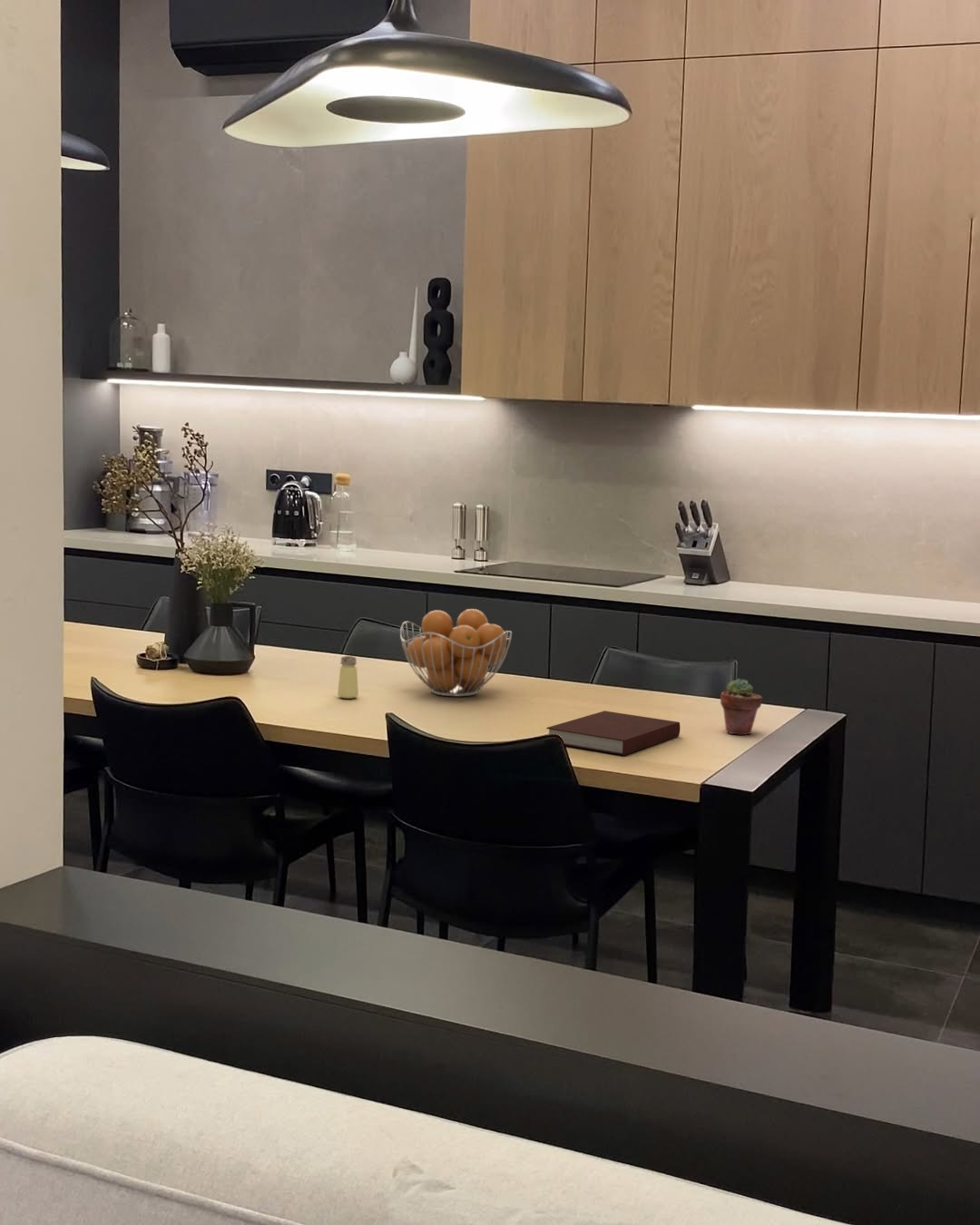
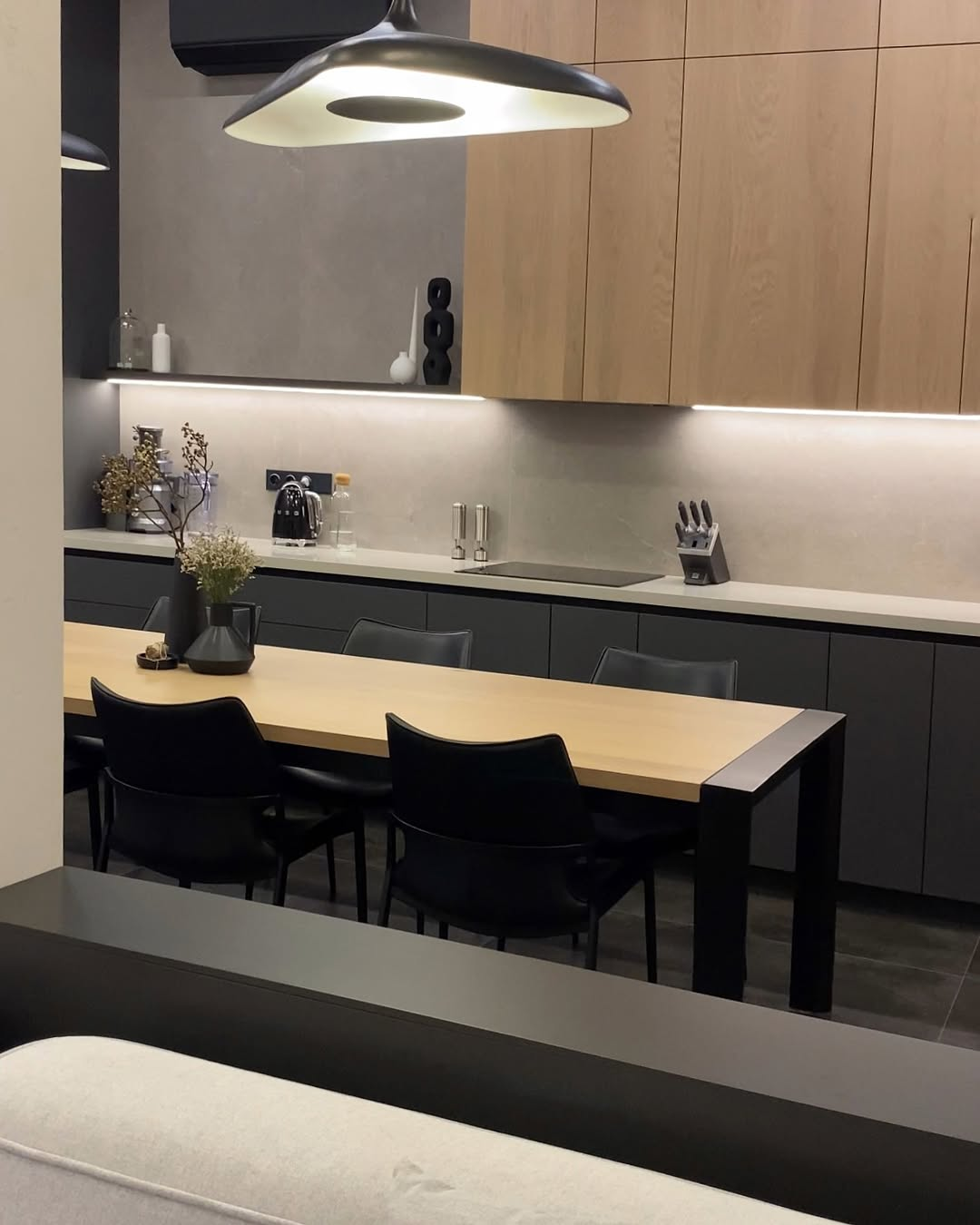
- fruit basket (455, 651)
- potted succulent (740, 705)
- saltshaker (348, 676)
- notebook (613, 731)
